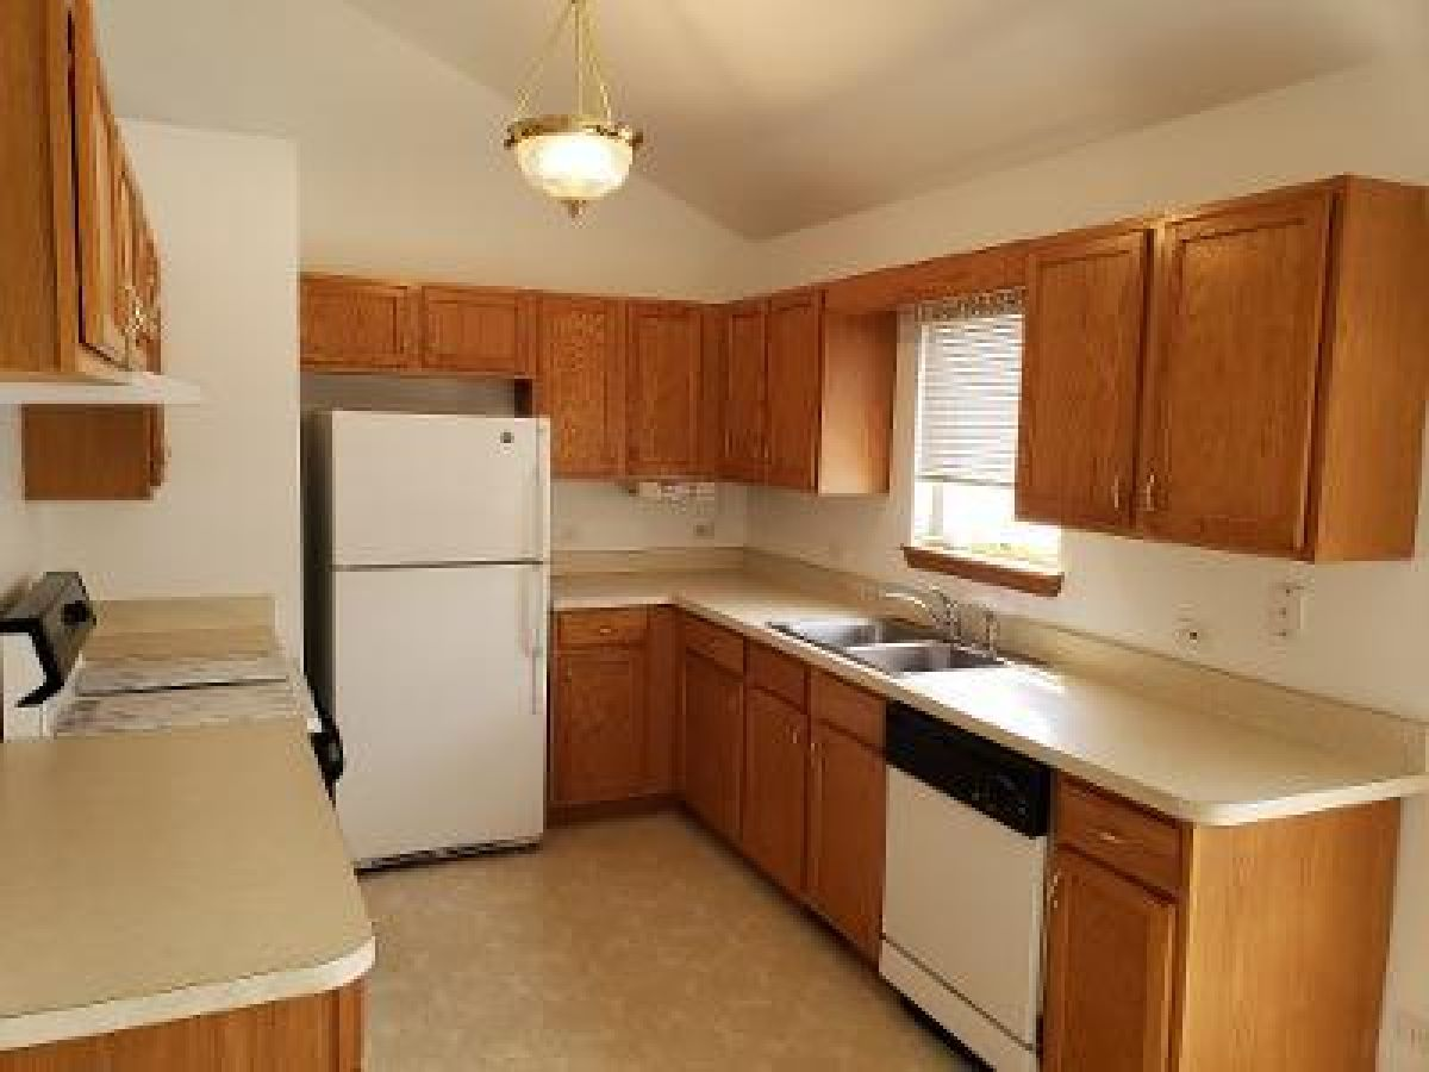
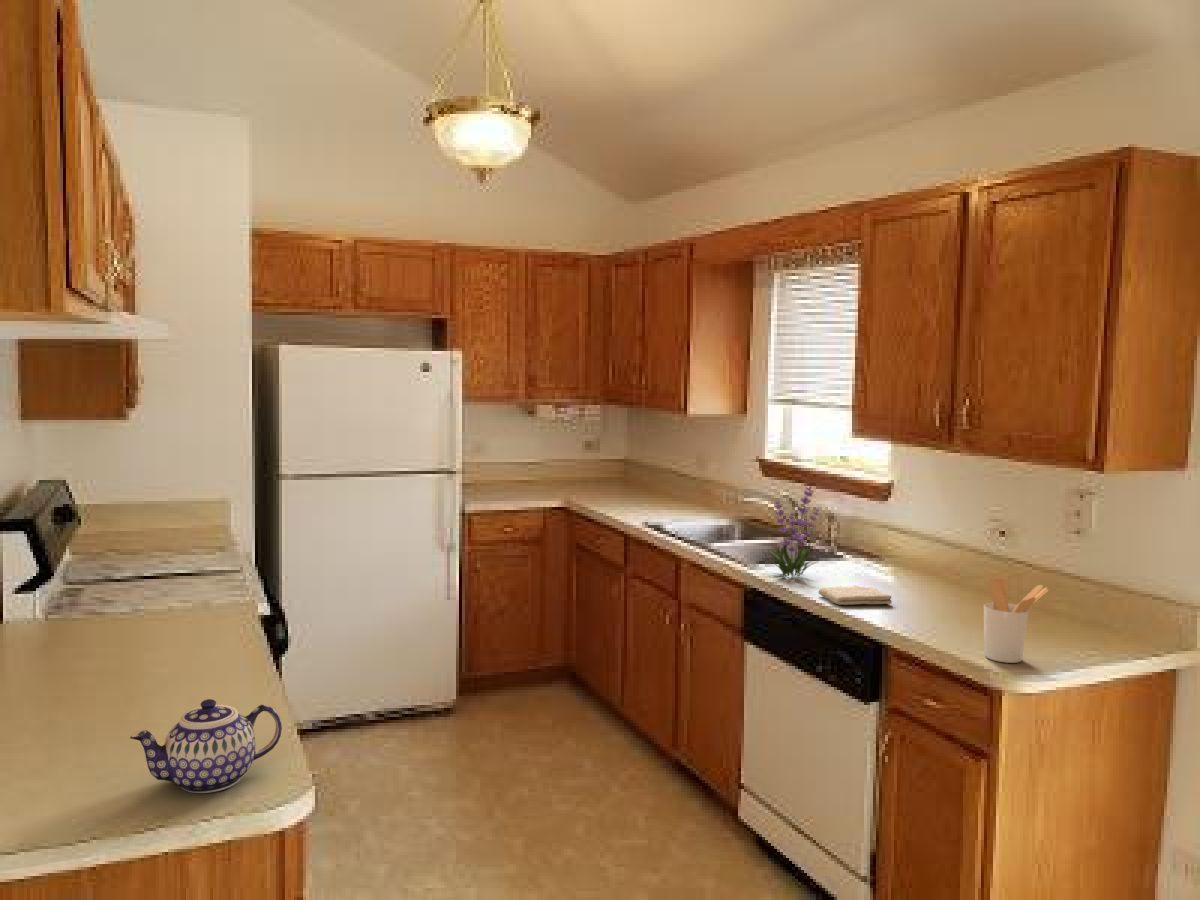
+ plant (794, 529)
+ washcloth (855, 595)
+ teapot (209, 740)
+ utensil holder (1015, 620)
